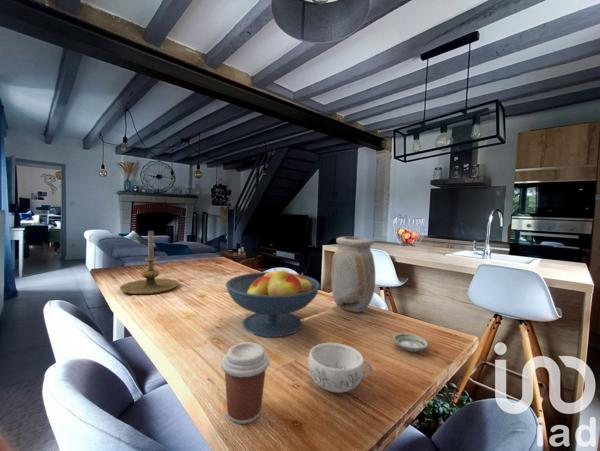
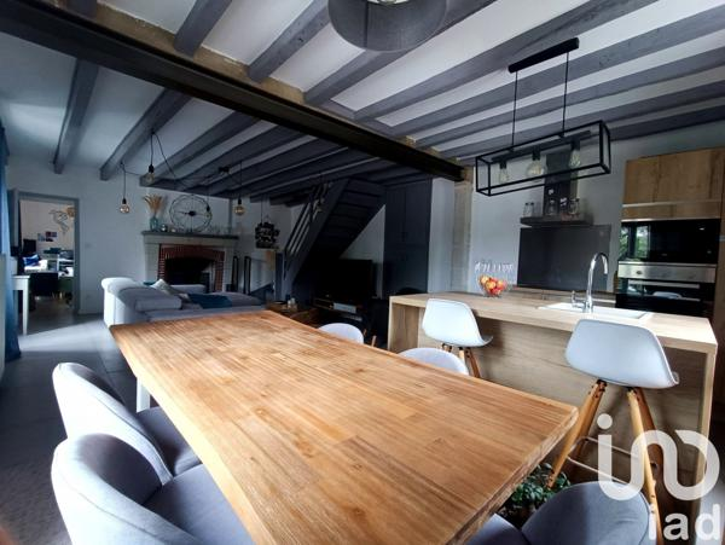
- vase (353, 273)
- coffee cup (245, 380)
- decorative bowl (340, 368)
- fruit bowl (273, 295)
- saucer (409, 343)
- candle holder (150, 259)
